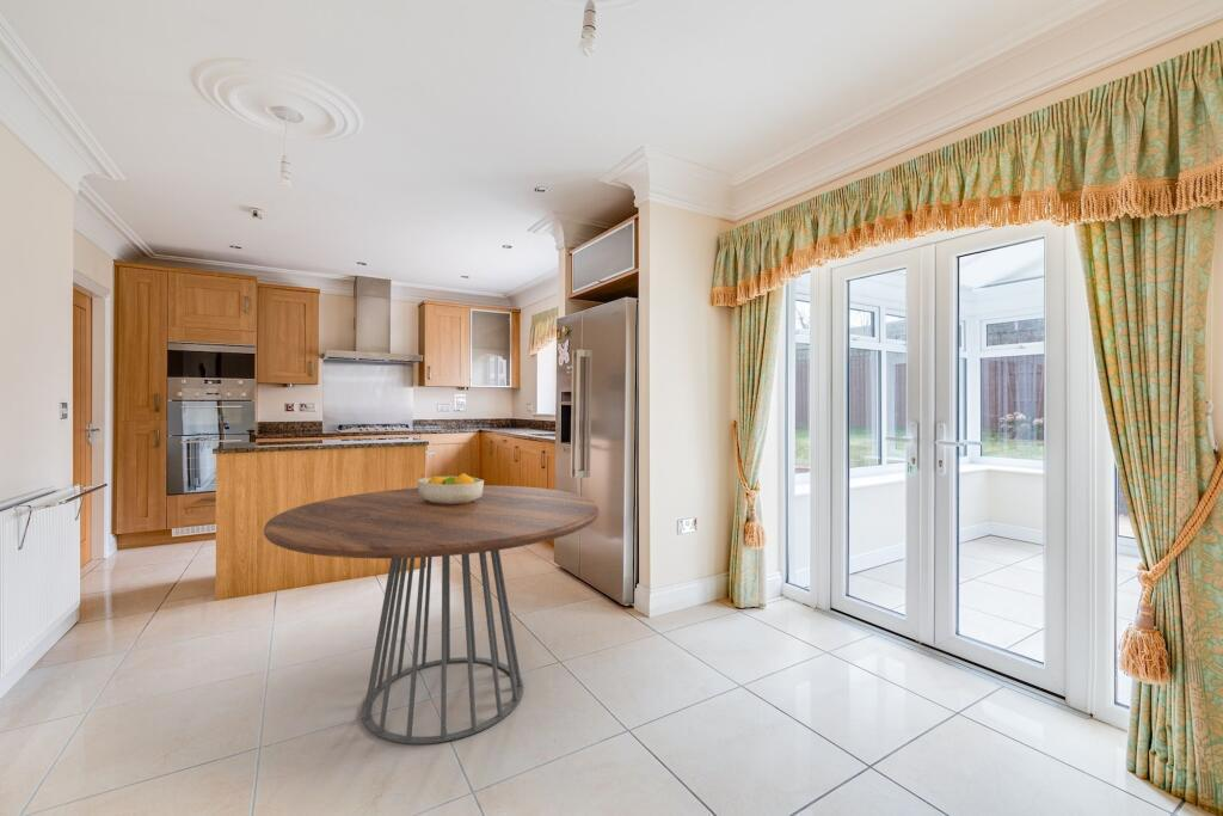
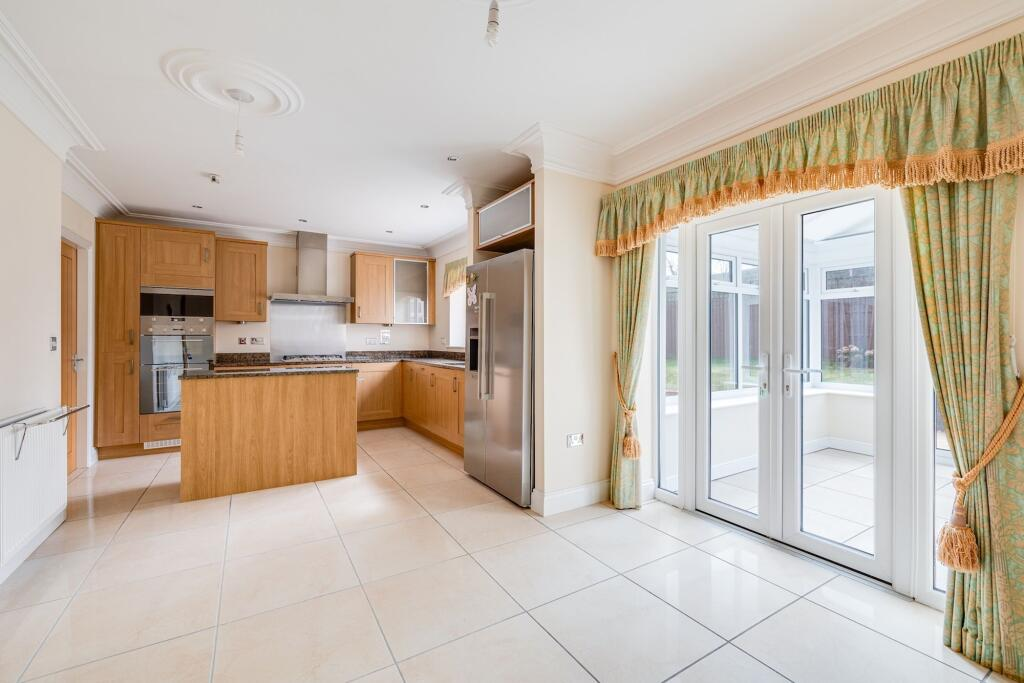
- dining table (445, 601)
- fruit bowl (450, 485)
